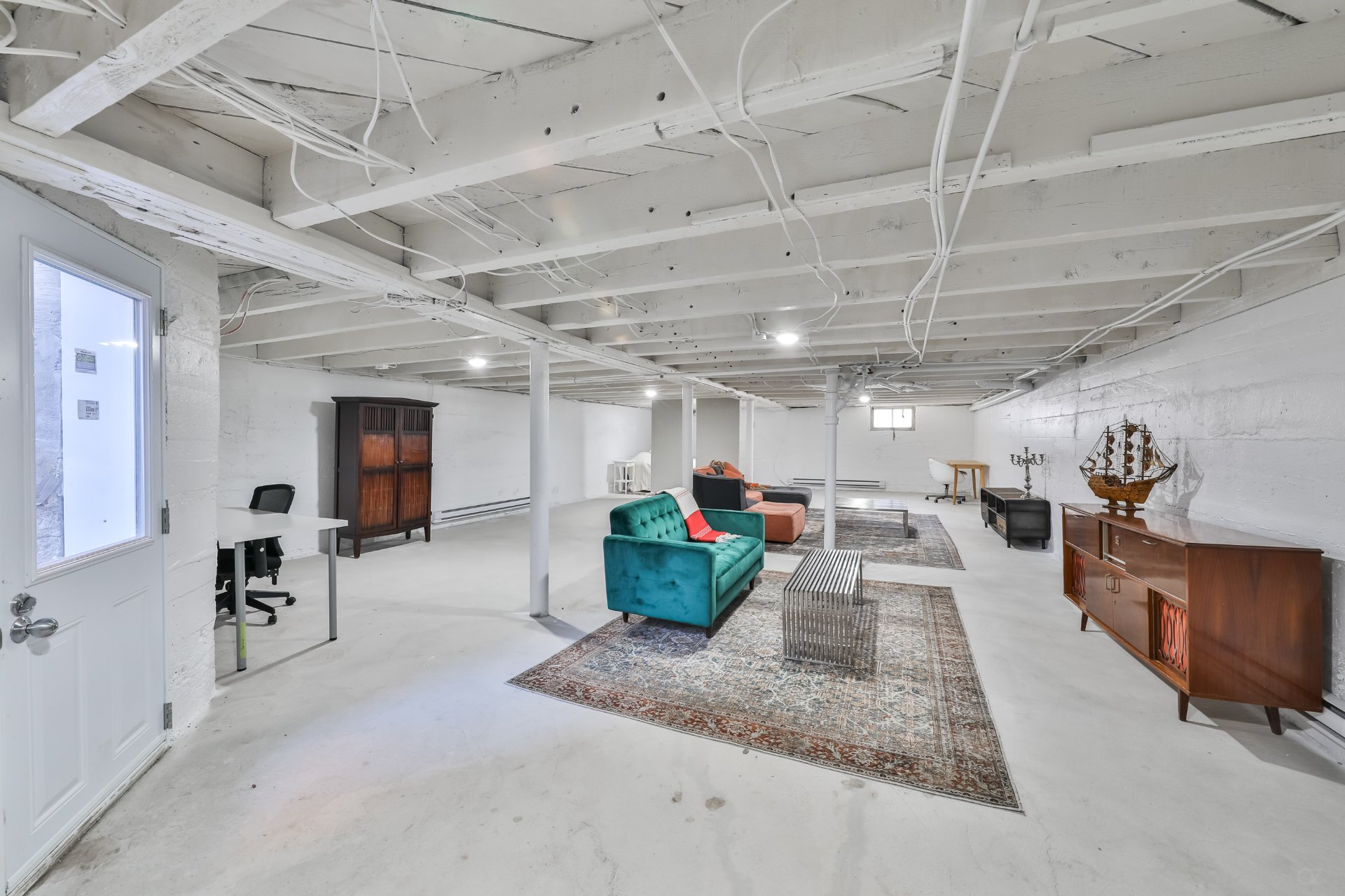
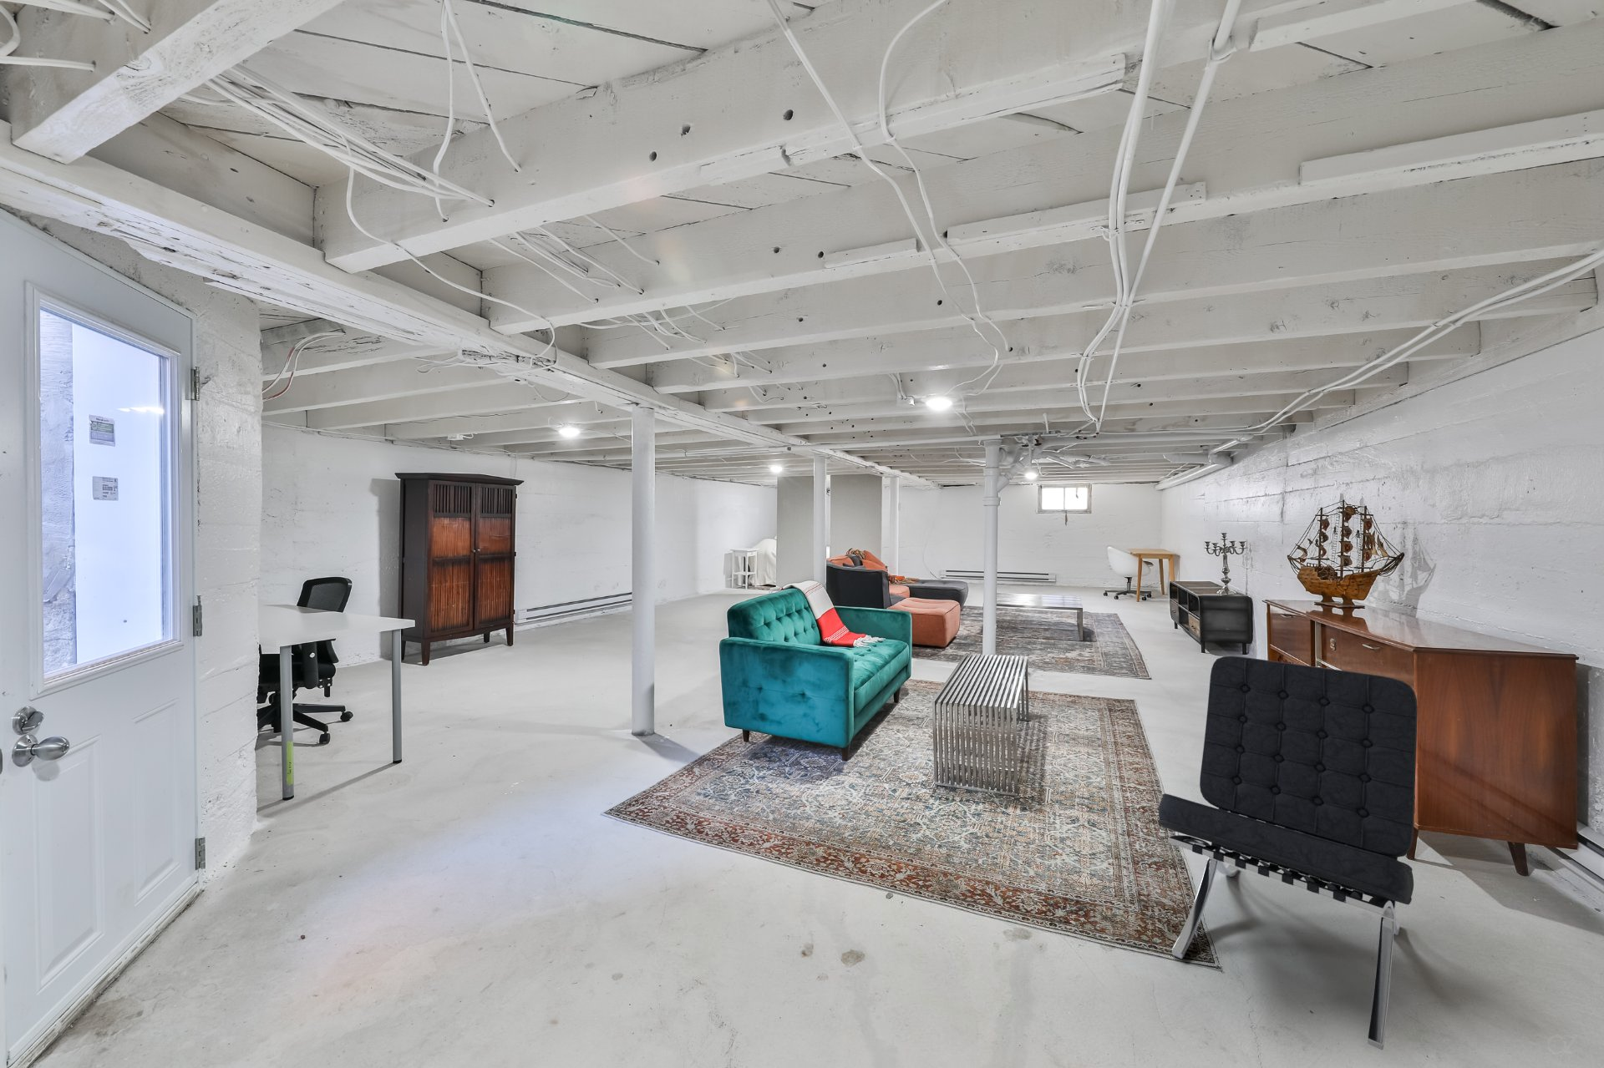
+ lounge chair (1288, 811)
